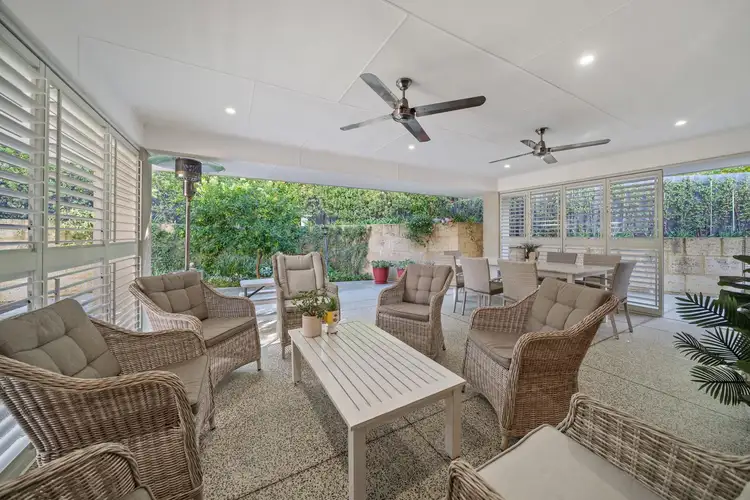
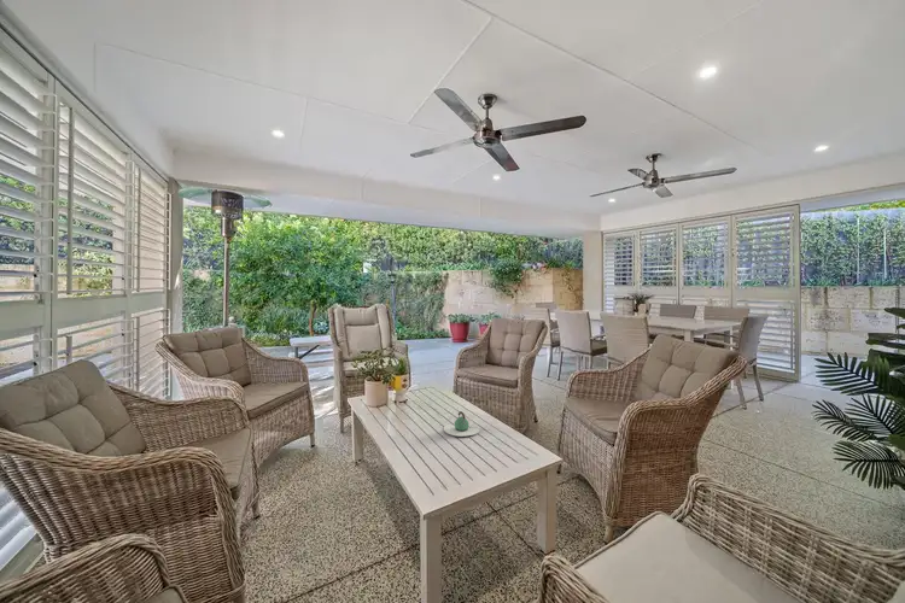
+ teapot (461, 420)
